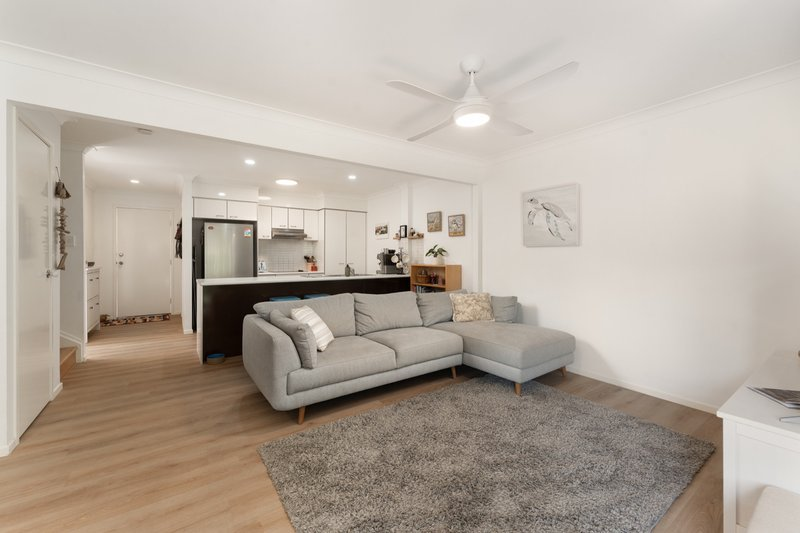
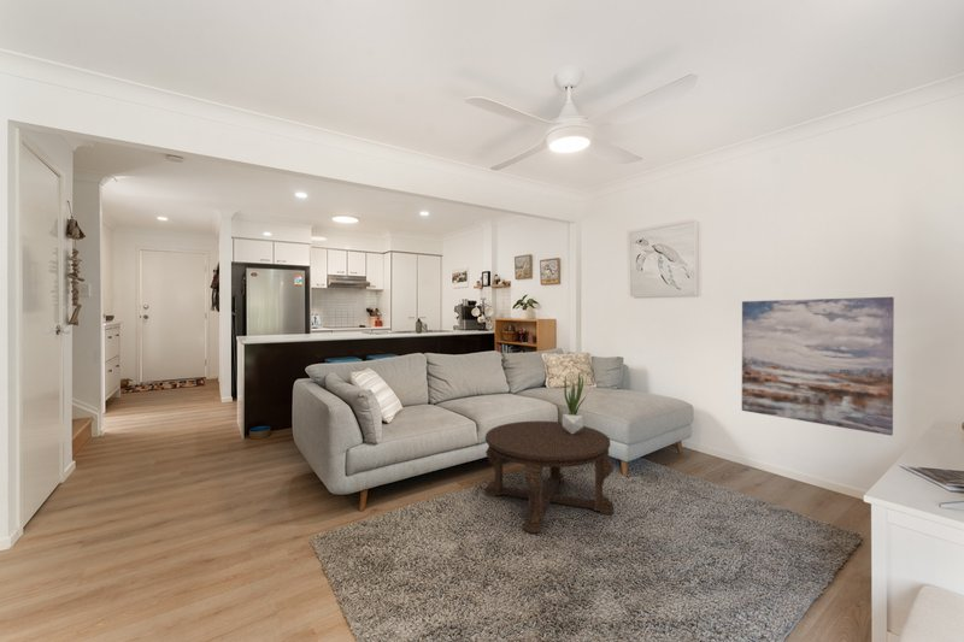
+ coffee table (546, 466)
+ wall art (809, 360)
+ potted plant (574, 402)
